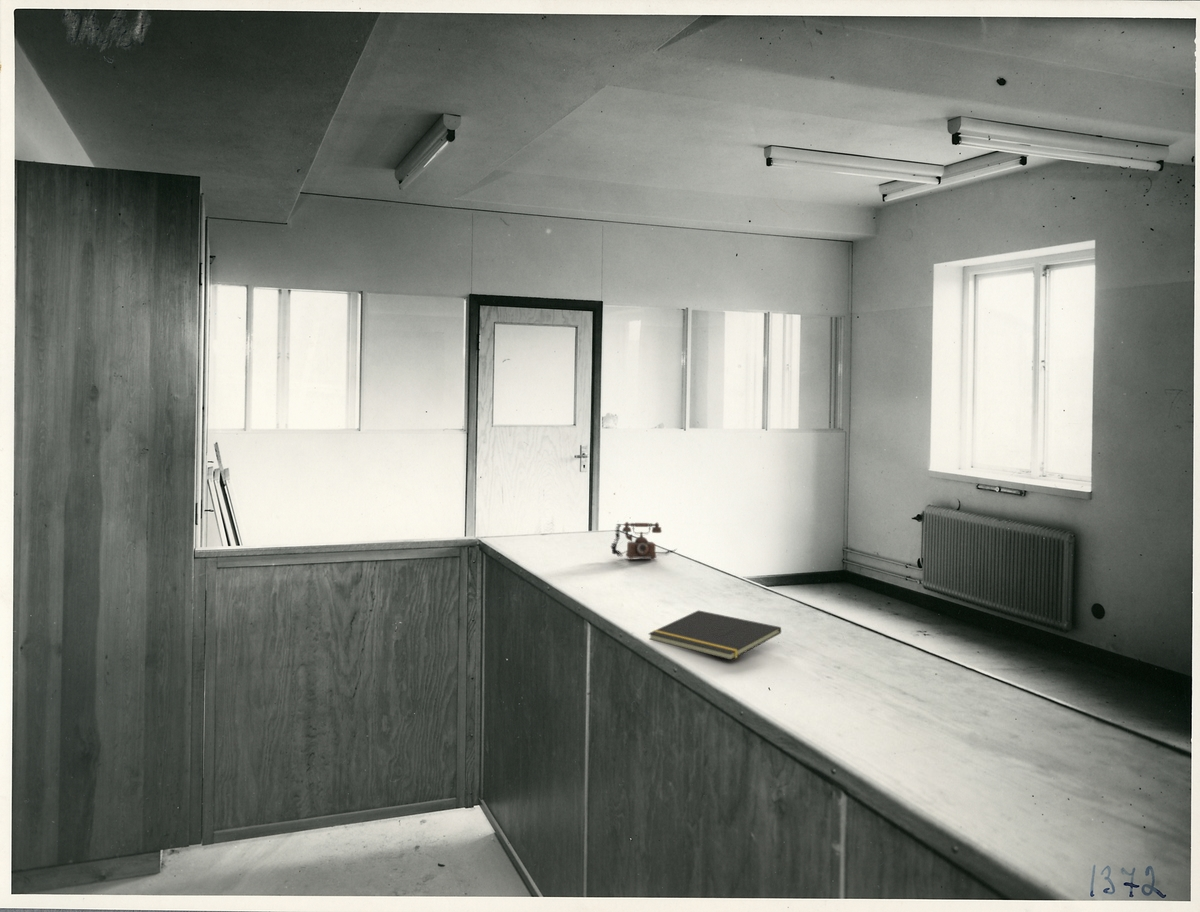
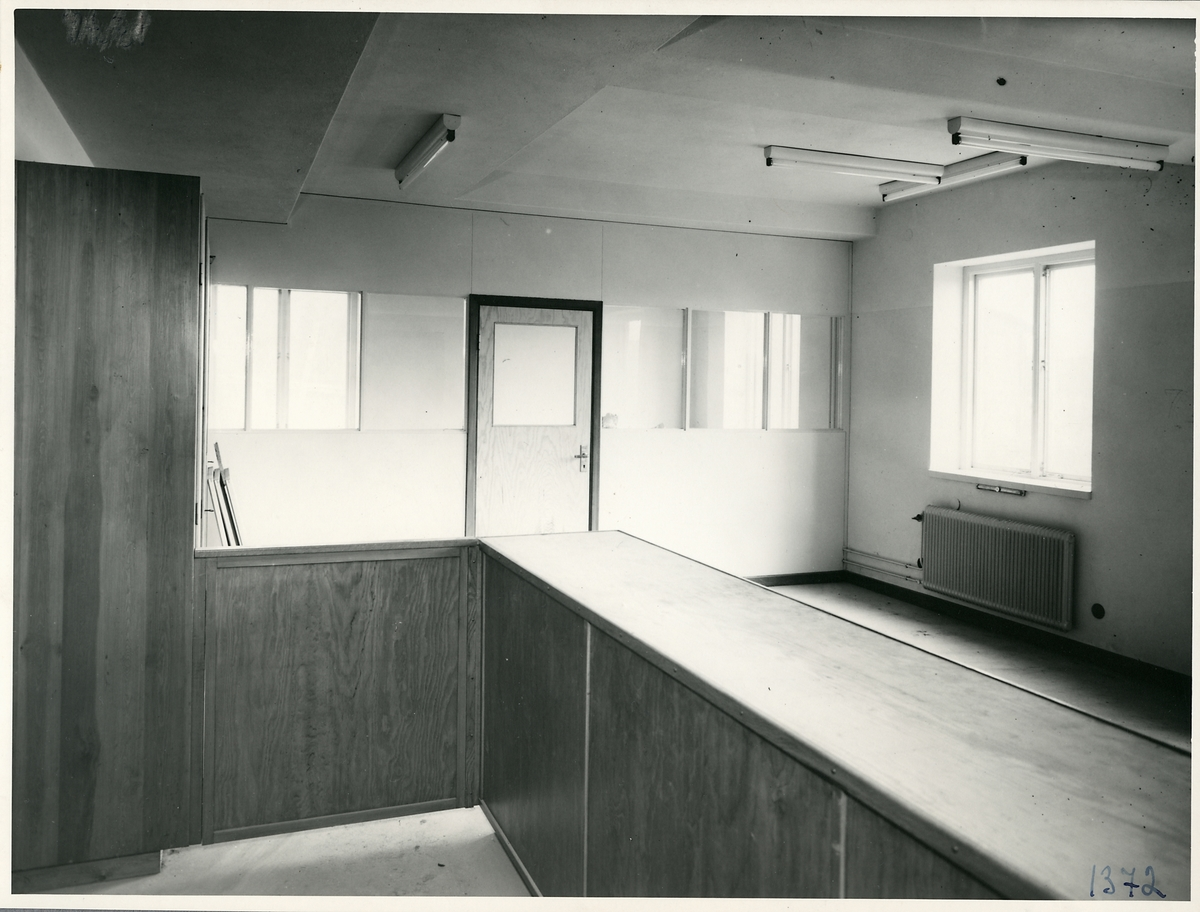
- notepad (713, 633)
- telephone (645, 538)
